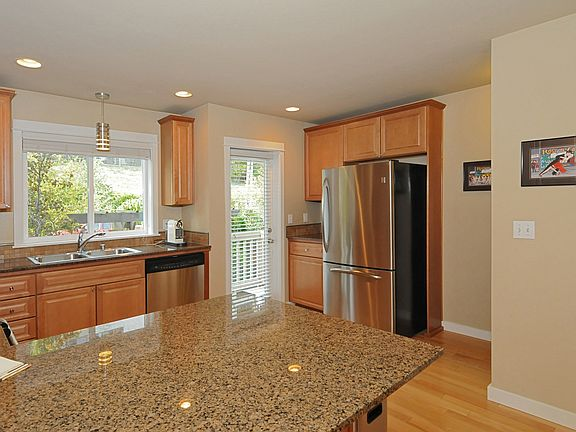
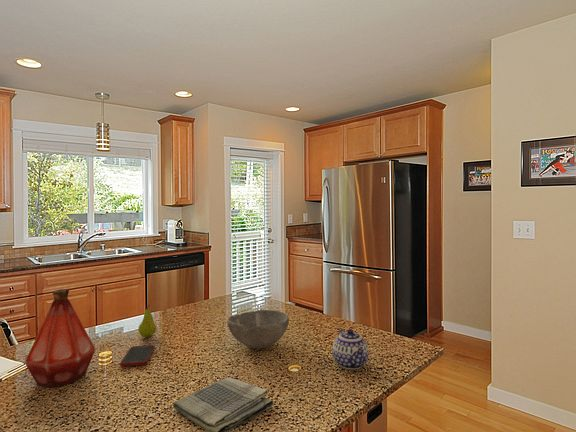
+ teapot (350, 347)
+ bowl (258, 331)
+ bottle (62, 333)
+ fruit (147, 320)
+ cell phone (138, 355)
+ dish towel (224, 401)
